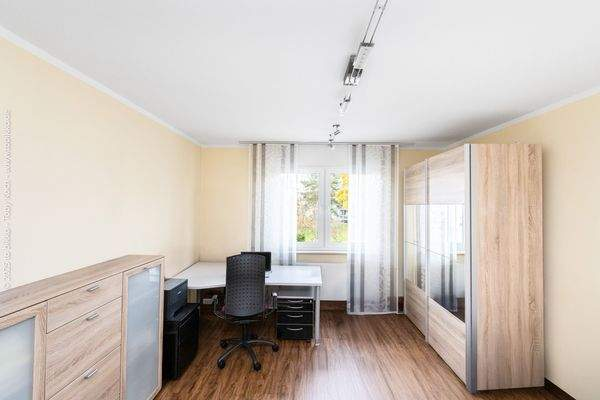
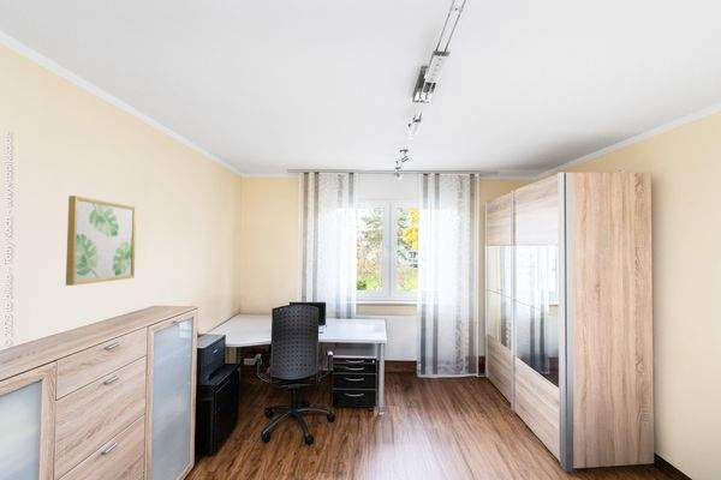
+ wall art (105, 241)
